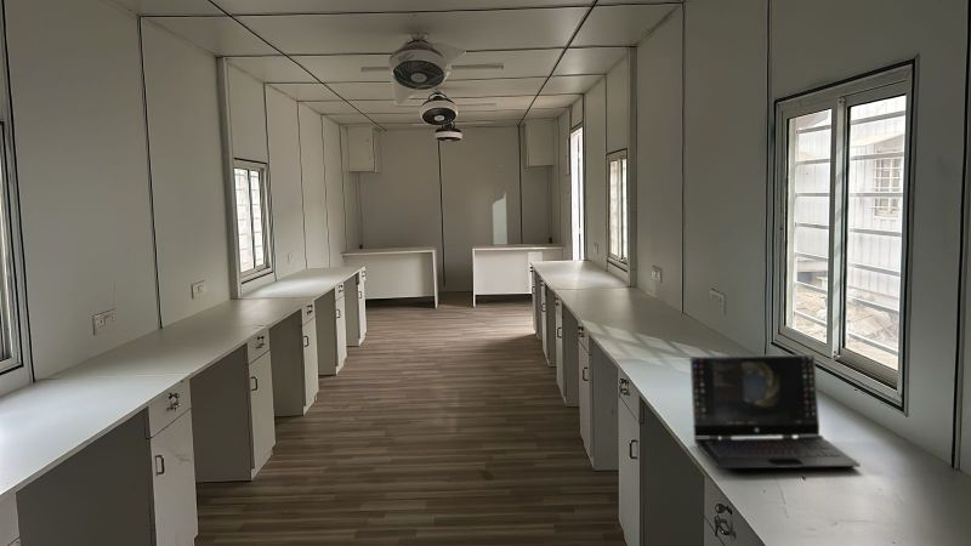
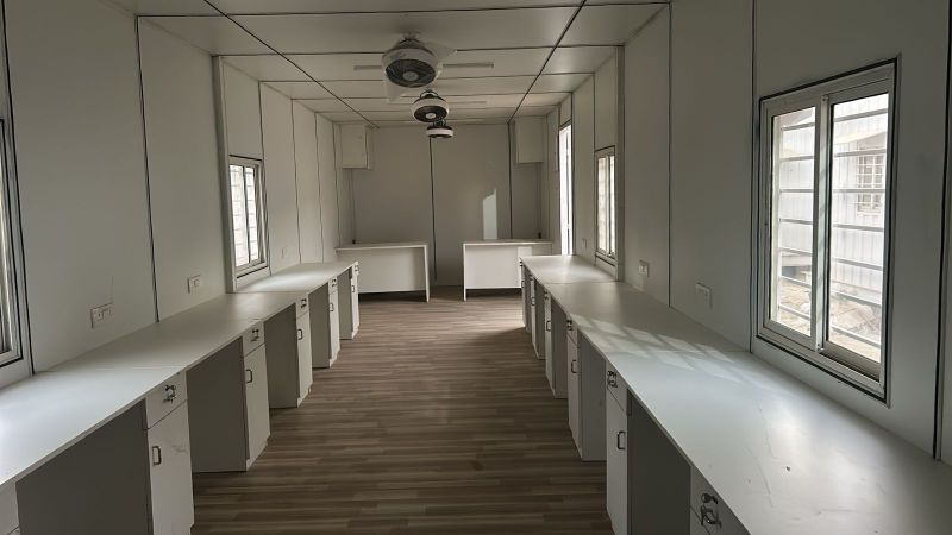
- laptop (768, 409)
